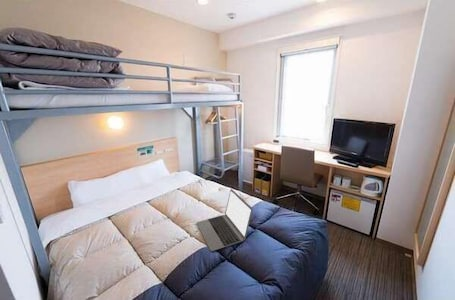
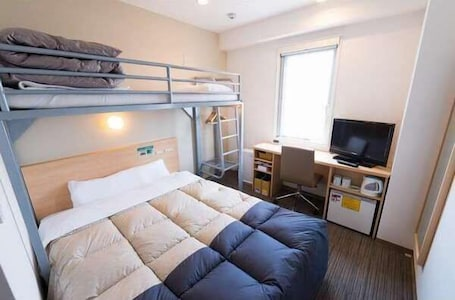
- laptop (222, 216)
